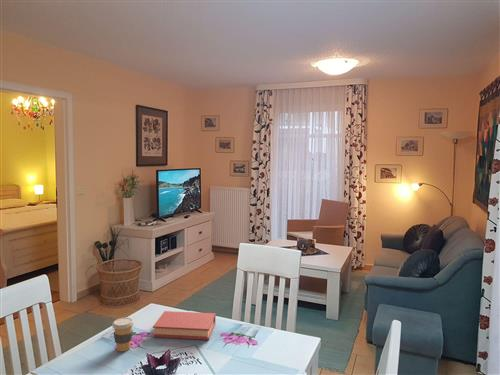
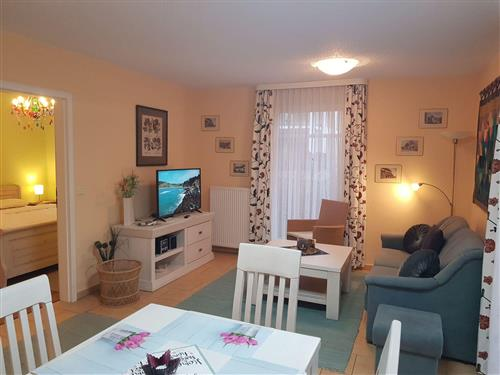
- coffee cup (123, 334)
- book (185, 324)
